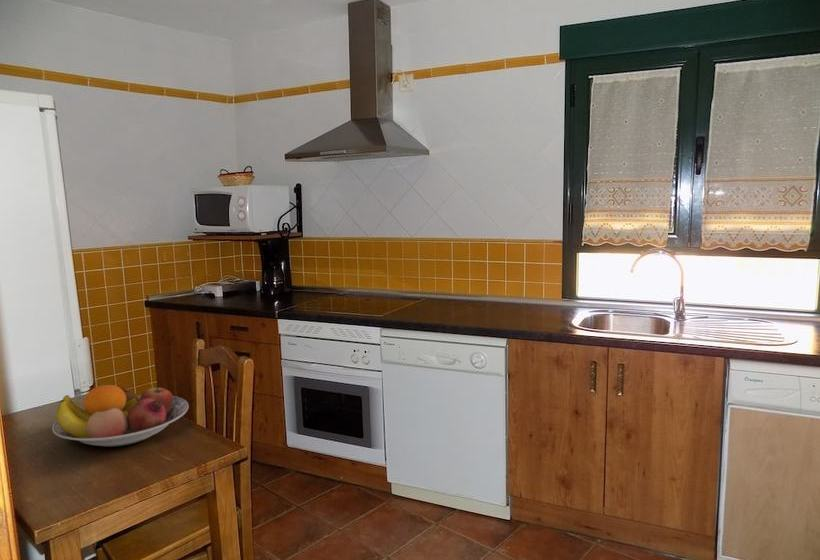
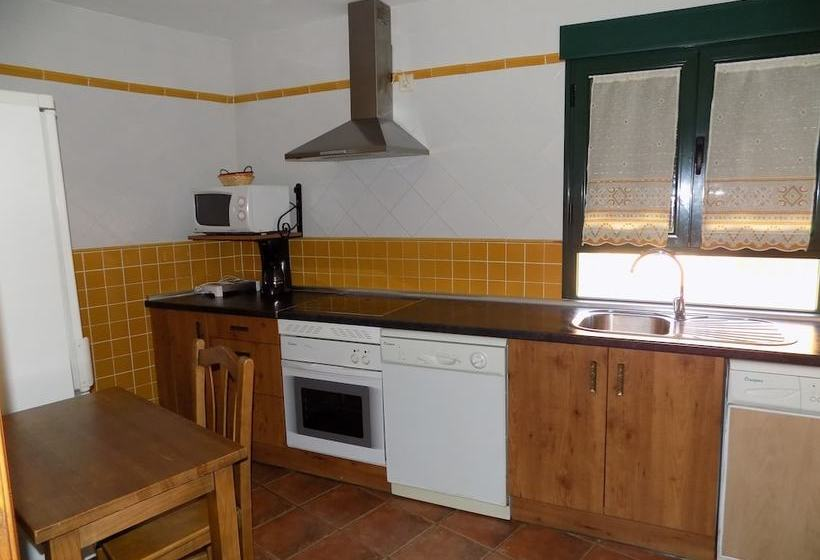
- fruit bowl (123, 409)
